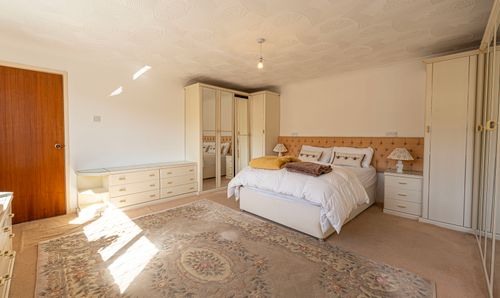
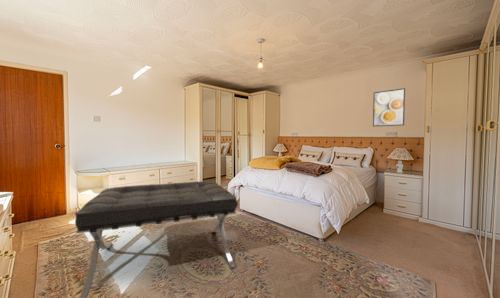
+ bench (165, 221)
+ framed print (388, 108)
